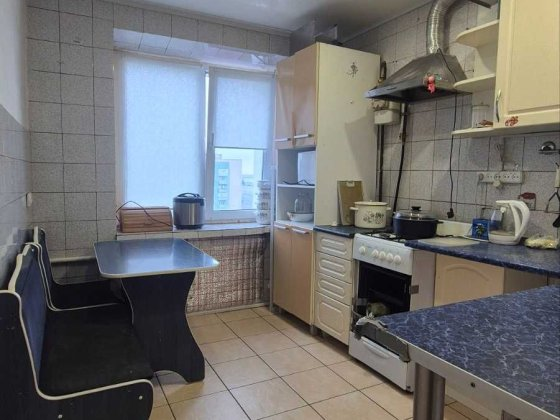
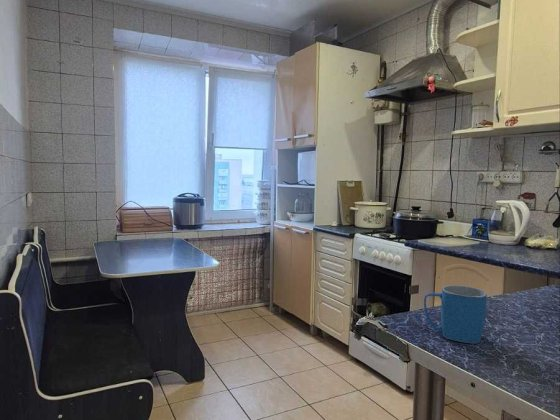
+ mug (453, 311)
